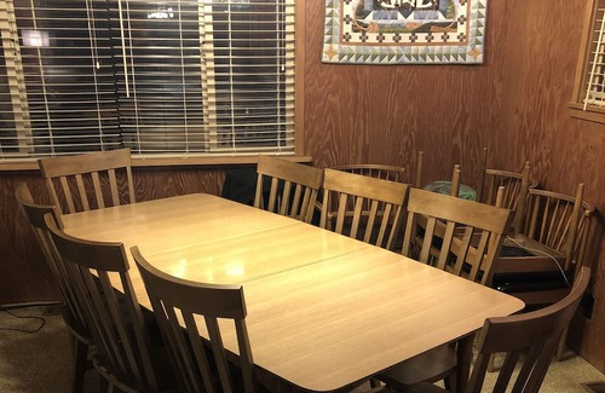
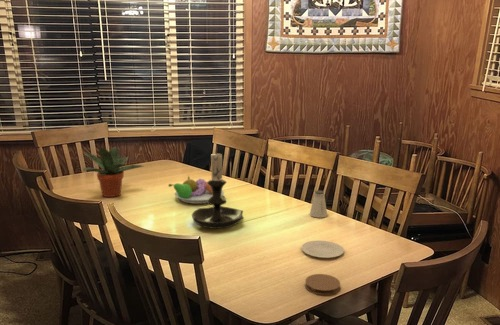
+ saltshaker (318, 203)
+ plate (320, 241)
+ coaster (322, 284)
+ potted plant (110, 169)
+ fruit bowl (197, 188)
+ candle holder (218, 186)
